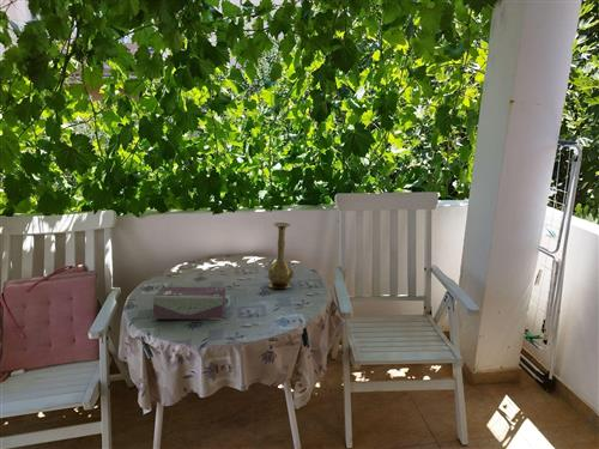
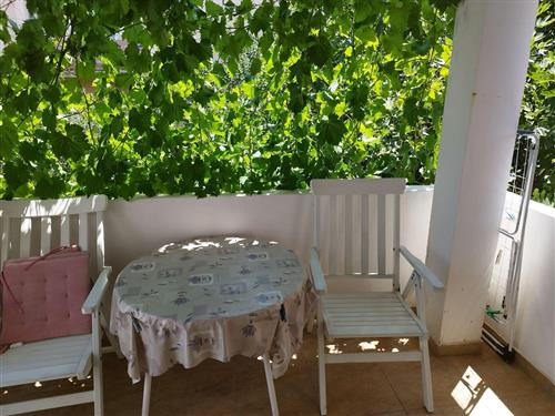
- tissue box (190, 301)
- vase (280, 254)
